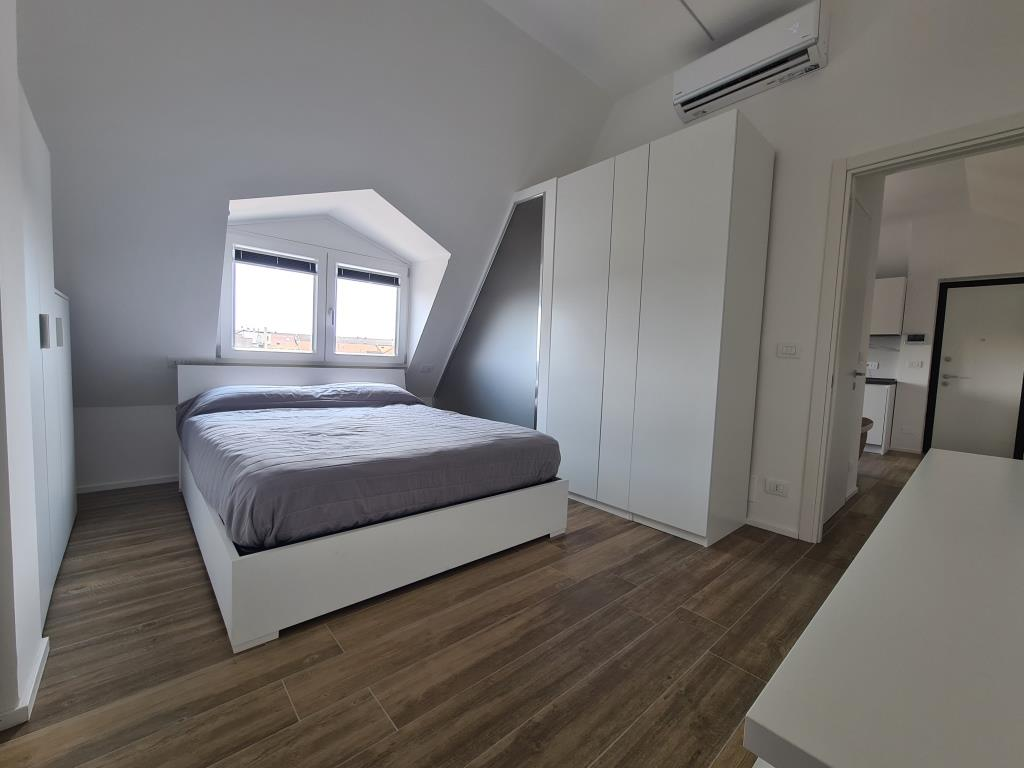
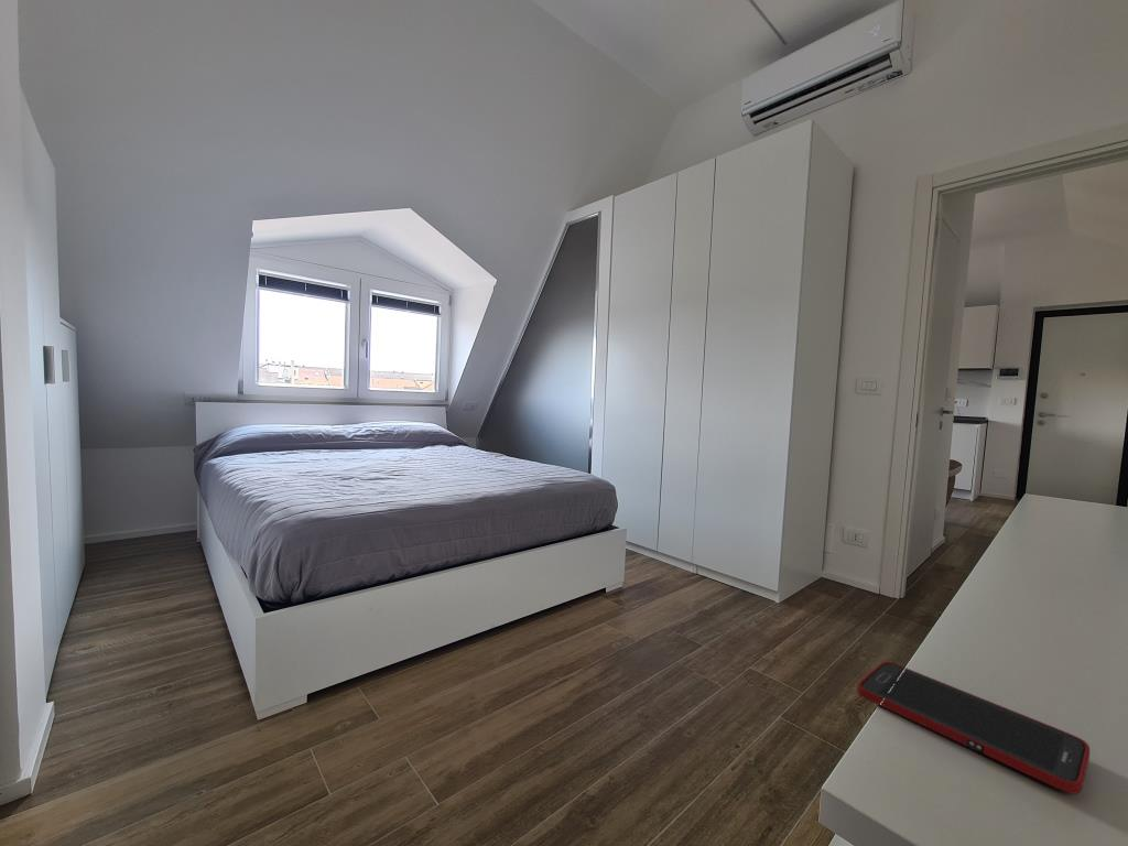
+ cell phone (963, 716)
